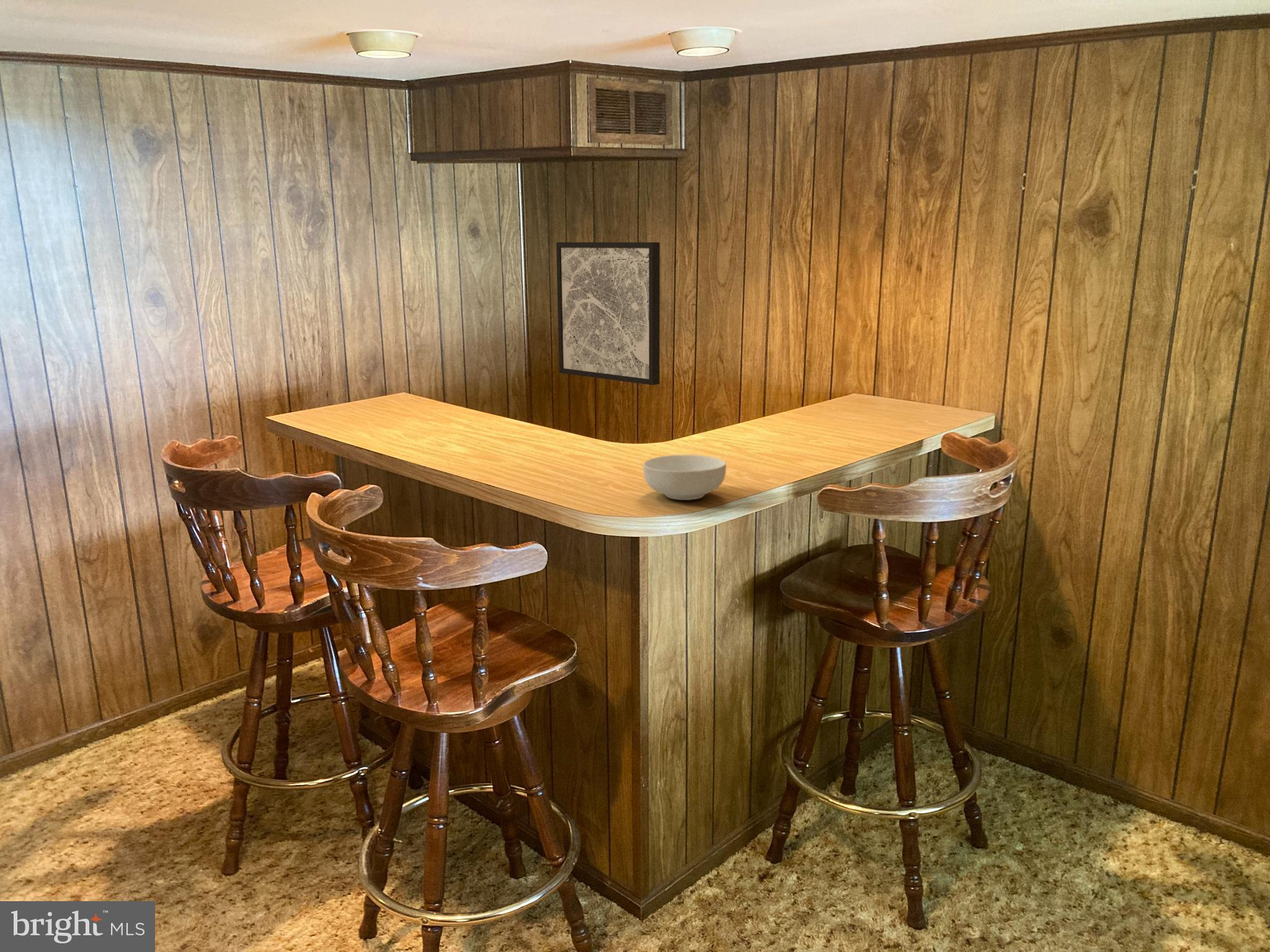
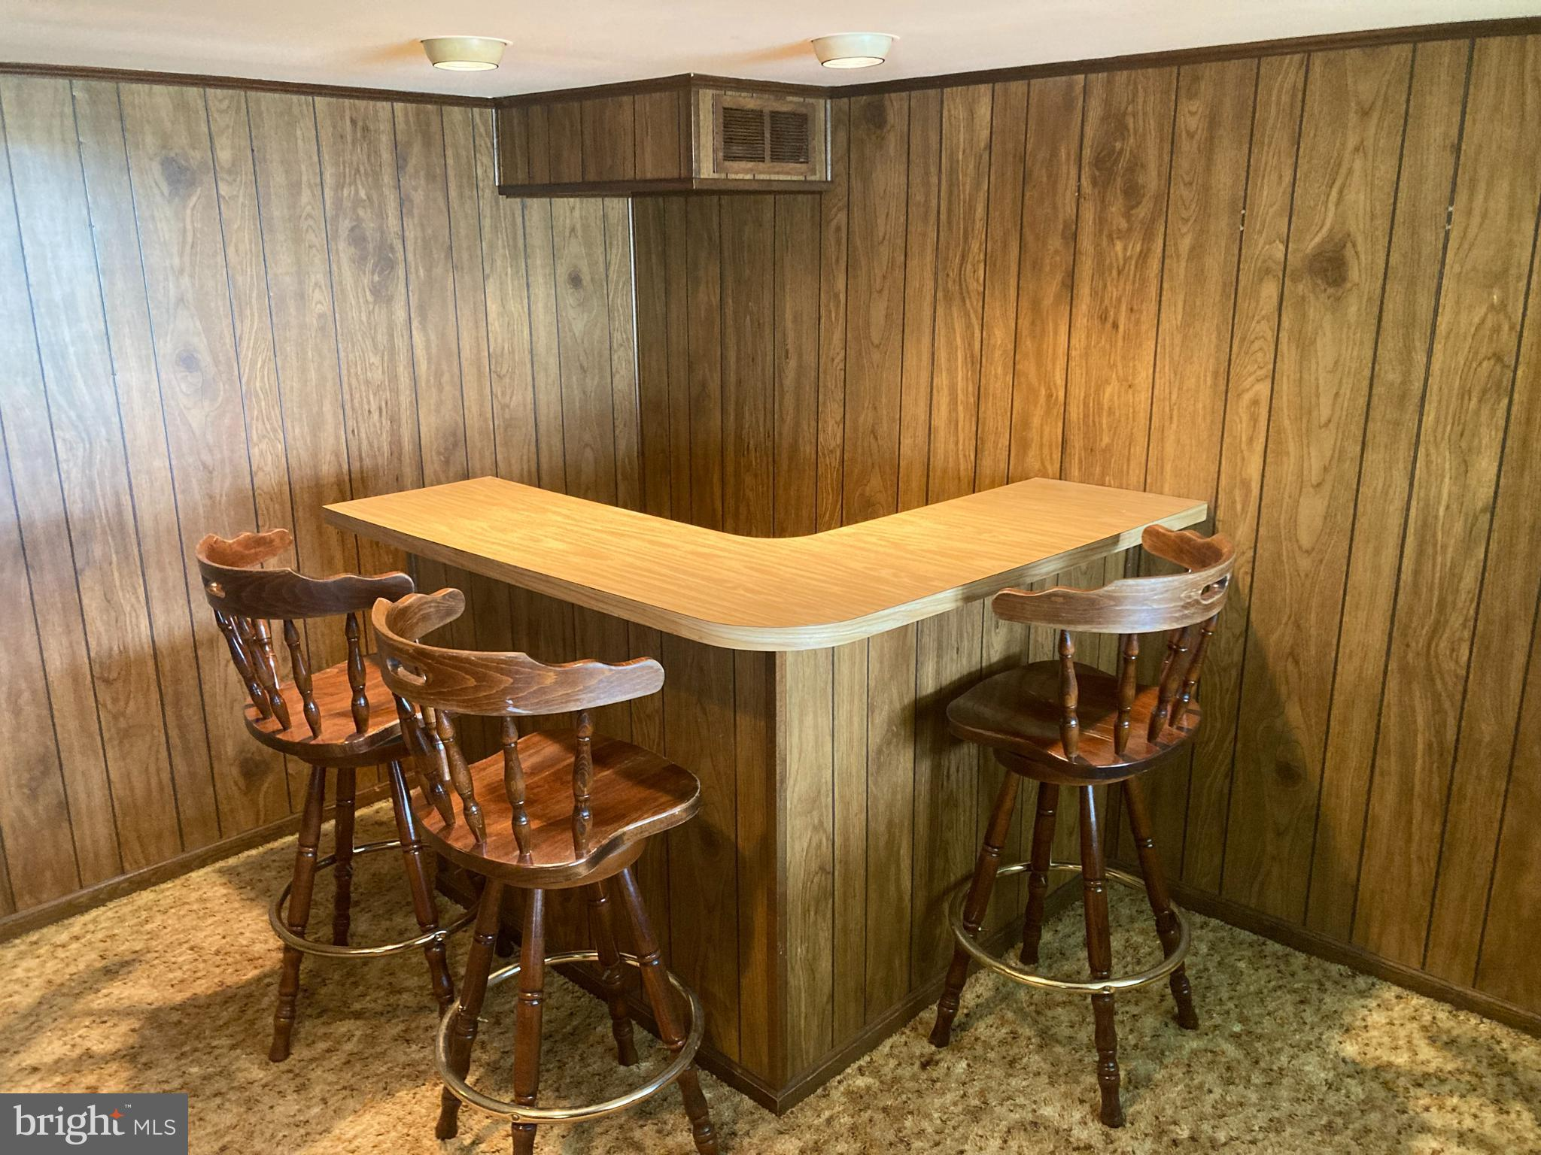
- wall art (606, 311)
- cereal bowl (684, 478)
